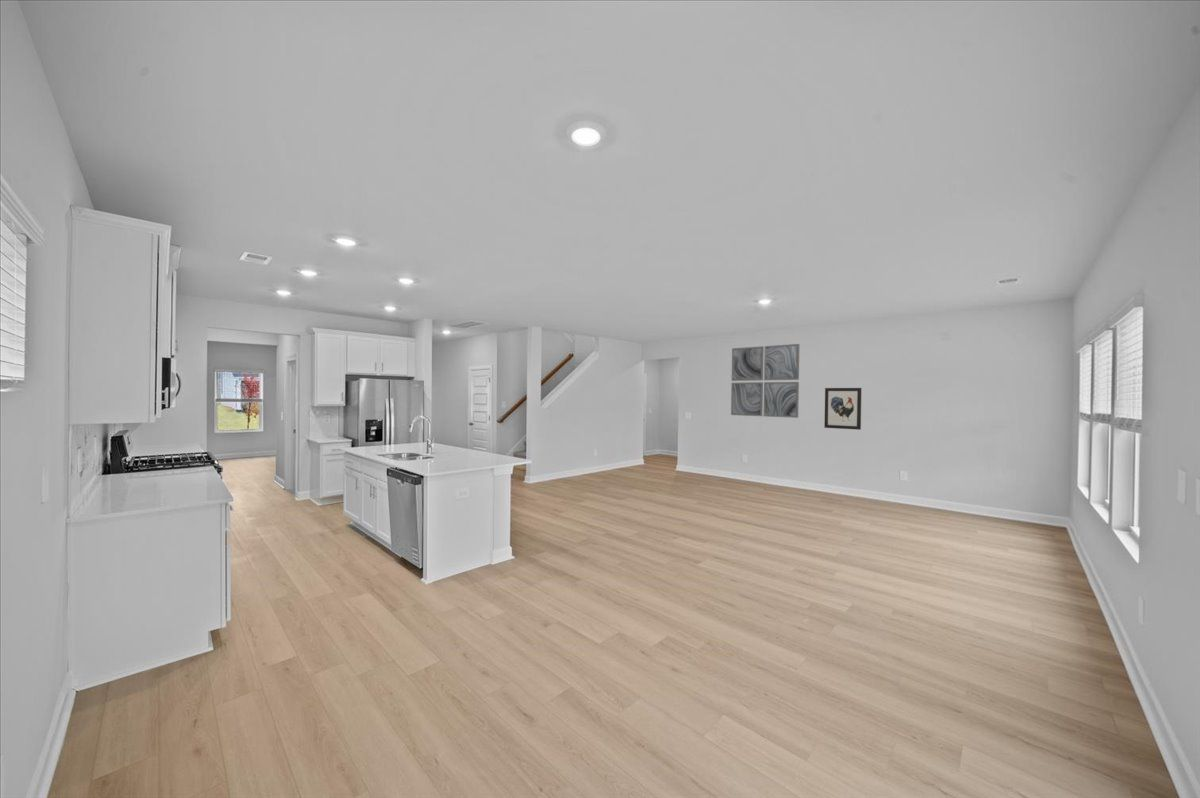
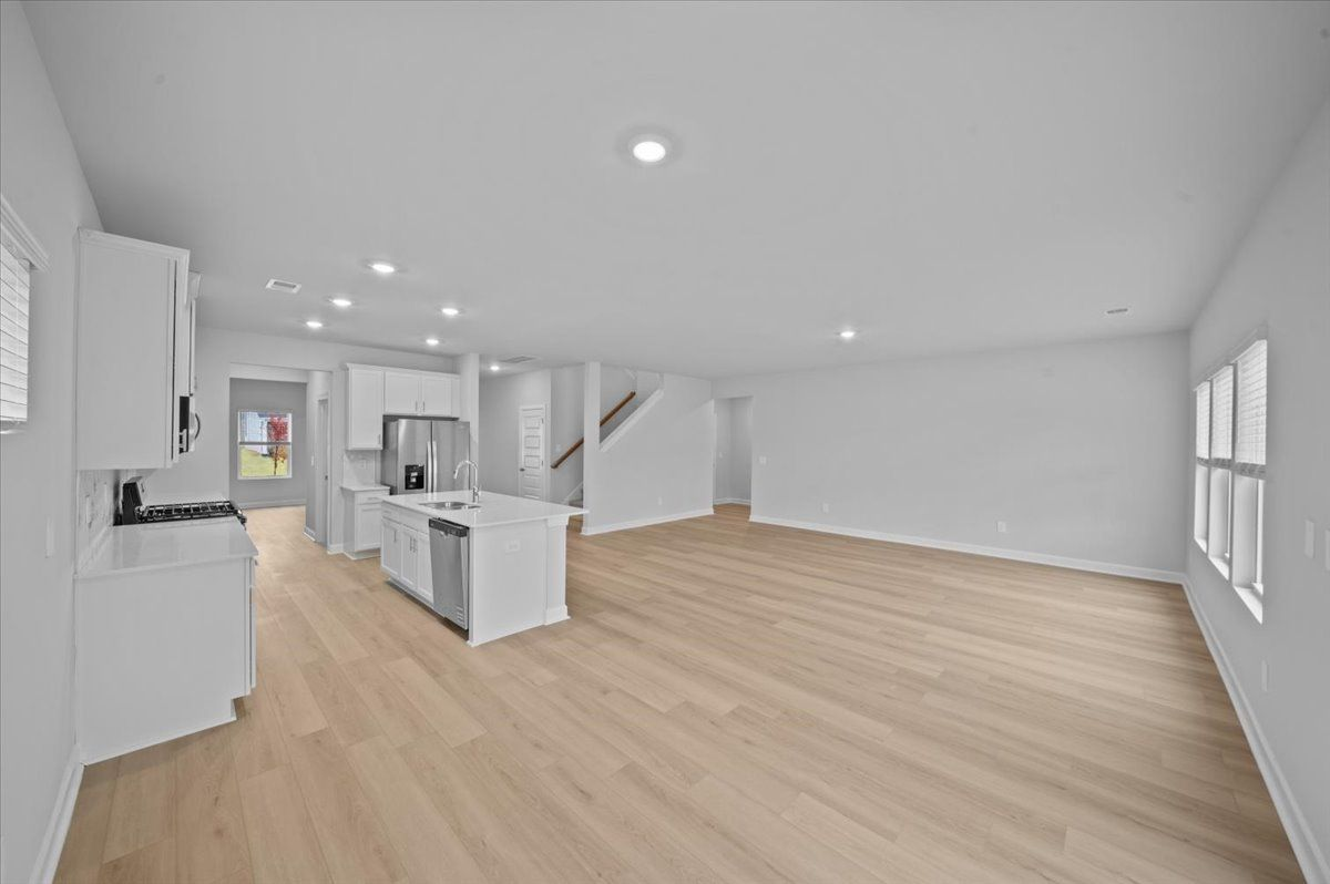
- wall art (764, 382)
- wall art (842, 408)
